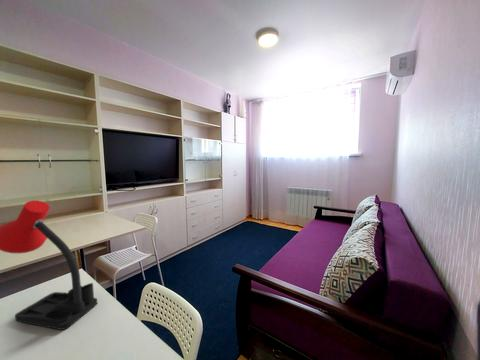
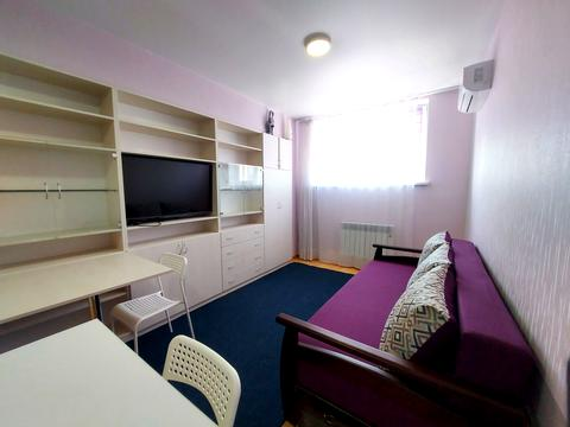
- desk lamp (39, 247)
